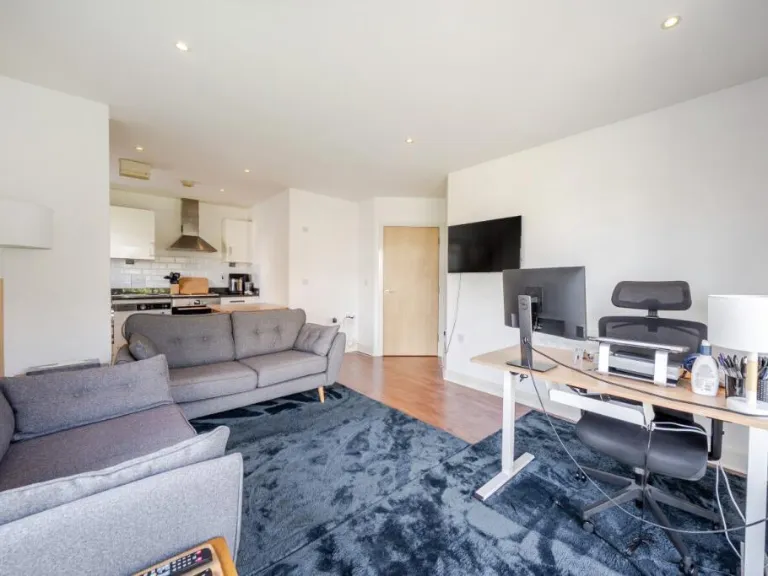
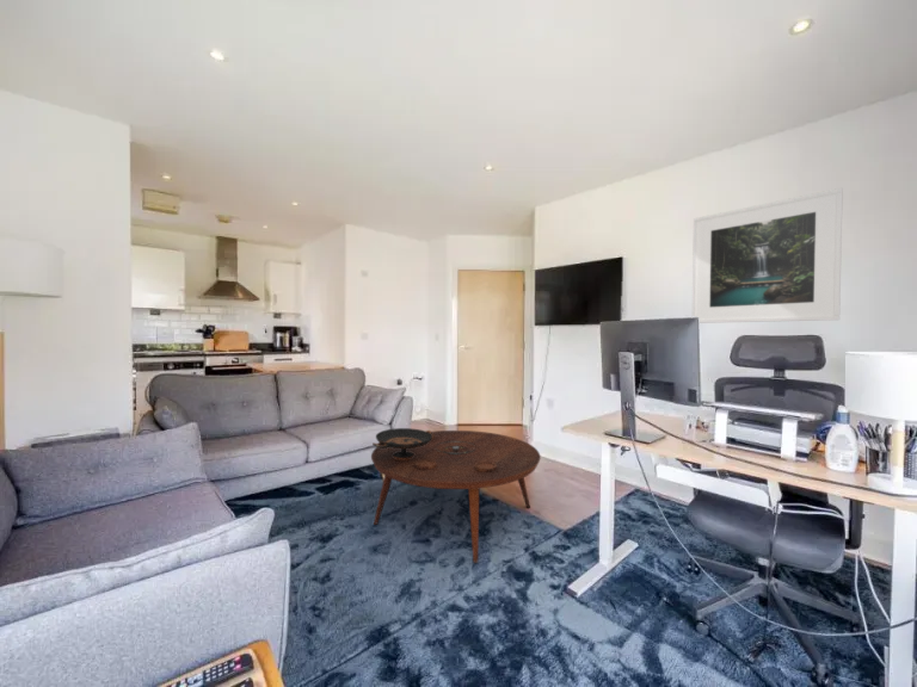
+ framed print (758, 264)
+ coffee table (455, 481)
+ decorative bowl (404, 446)
